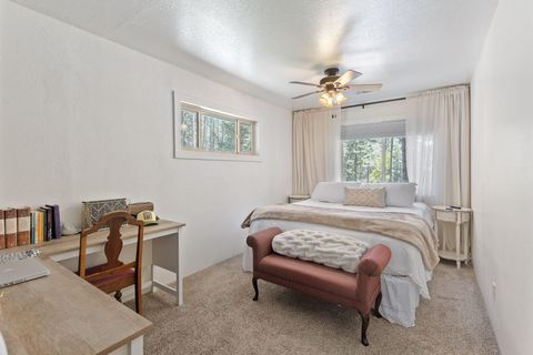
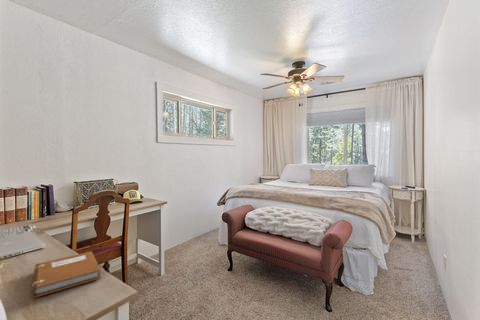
+ notebook (66, 270)
